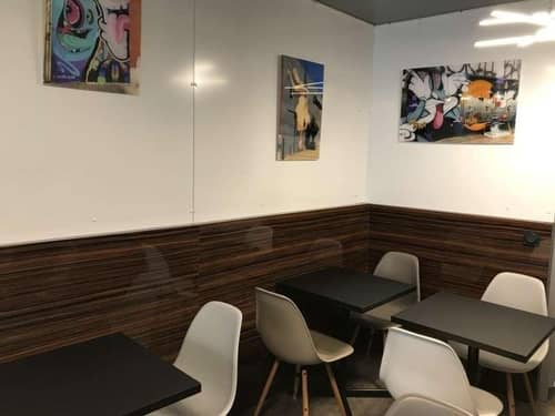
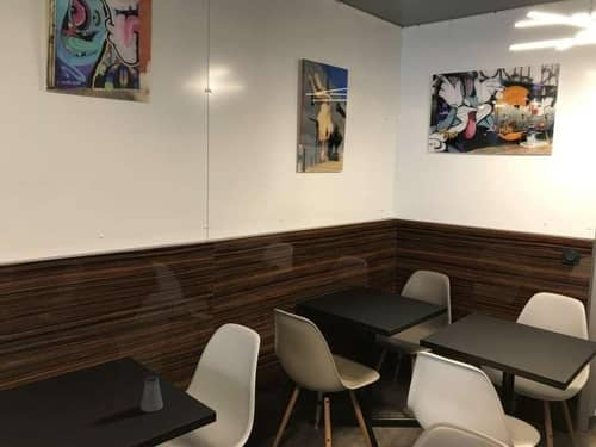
+ saltshaker (151, 392)
